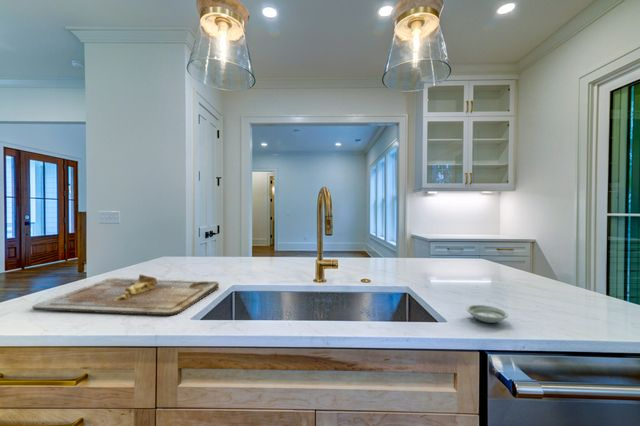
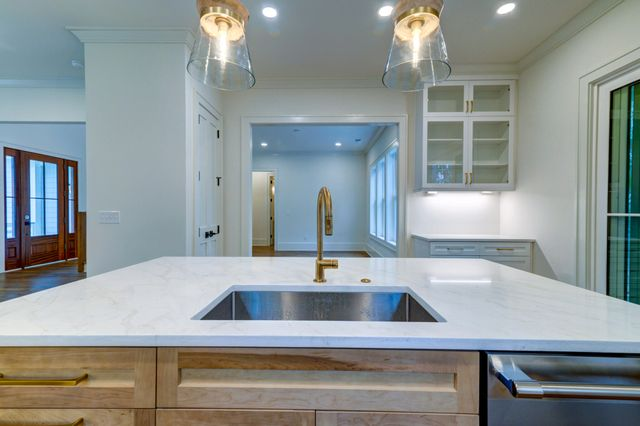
- saucer (486, 314)
- cutting board (137, 287)
